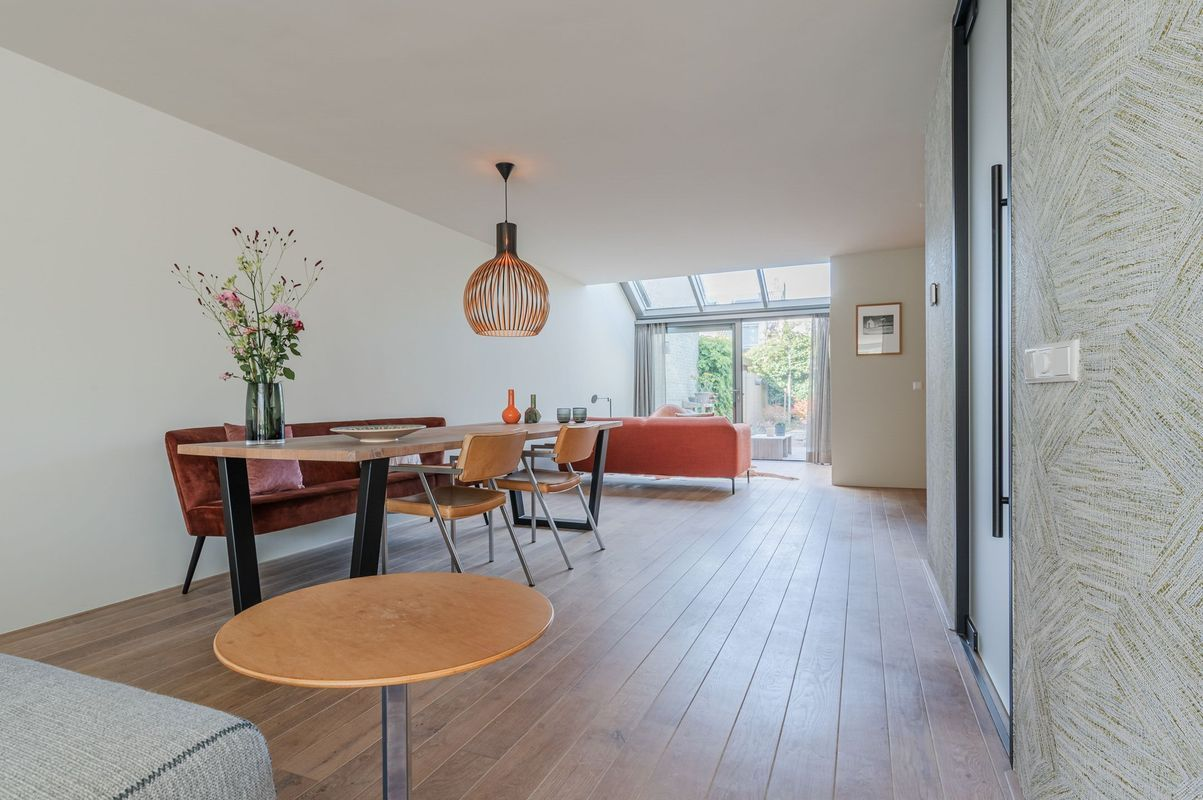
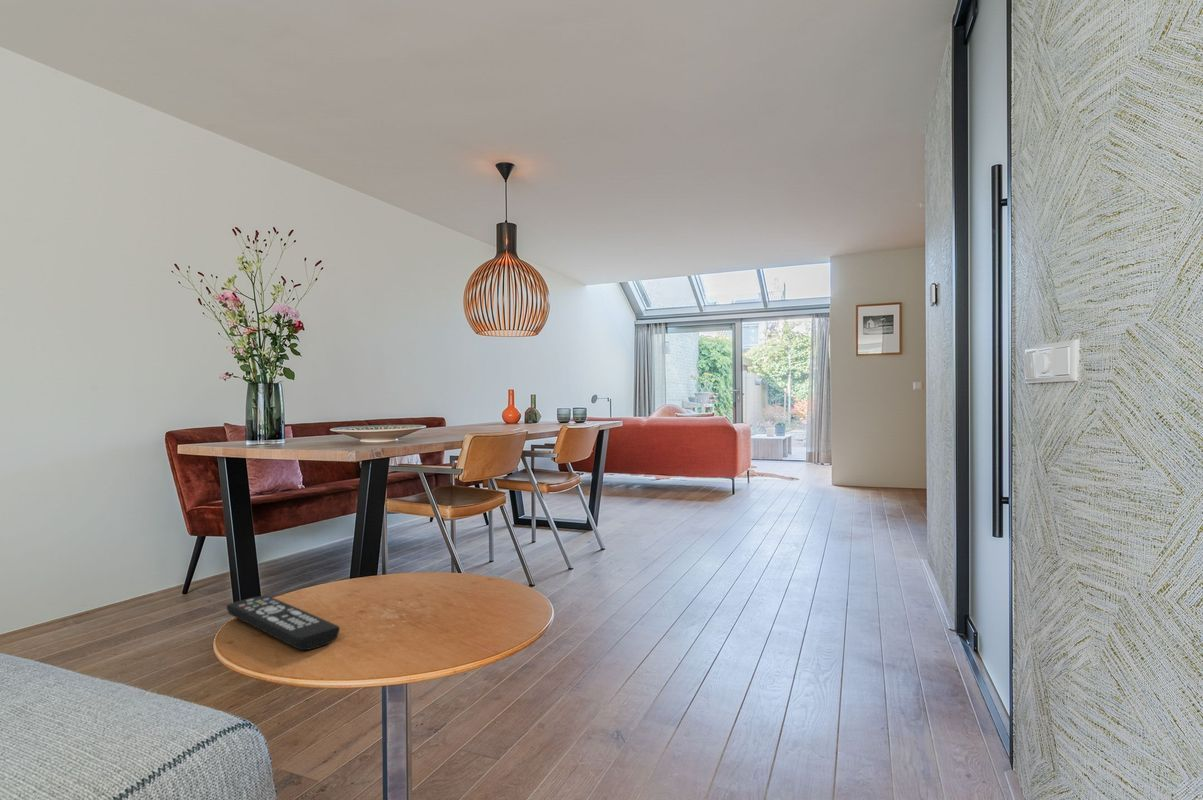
+ remote control (280, 620)
